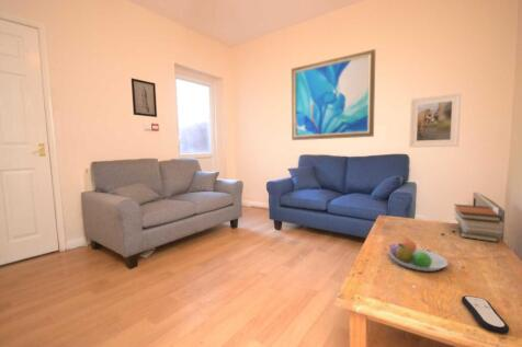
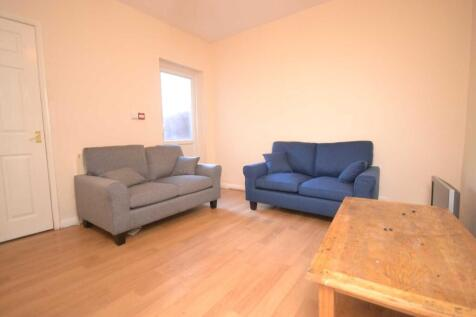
- fruit bowl (416, 252)
- remote control (484, 312)
- book stack (476, 221)
- wall art (328, 100)
- wall art (144, 99)
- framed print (433, 122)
